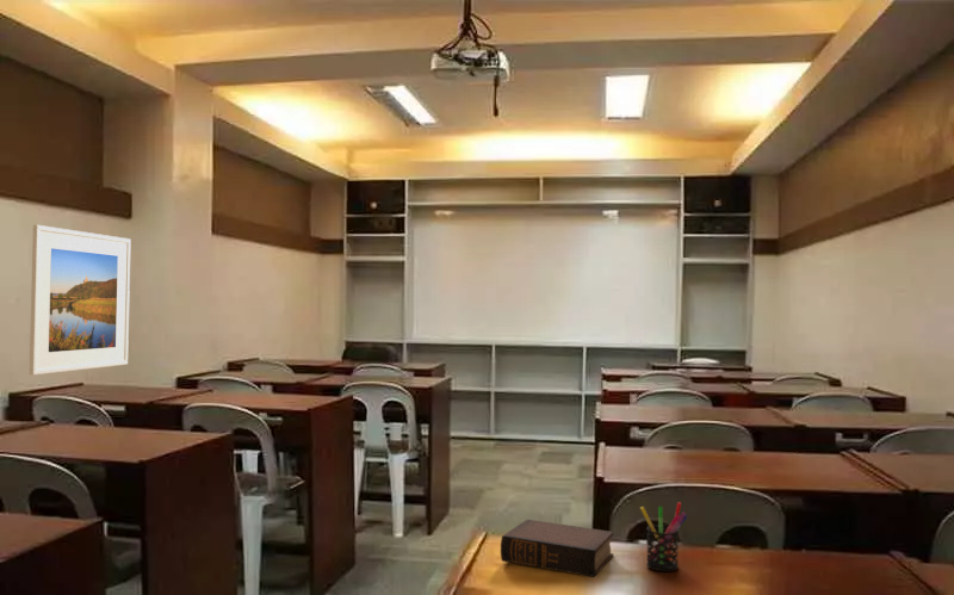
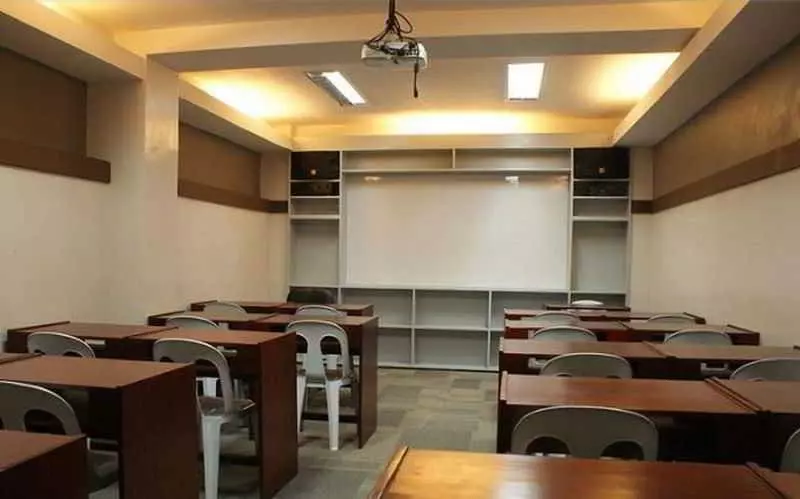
- pen holder (663, 533)
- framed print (83, 300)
- book (557, 546)
